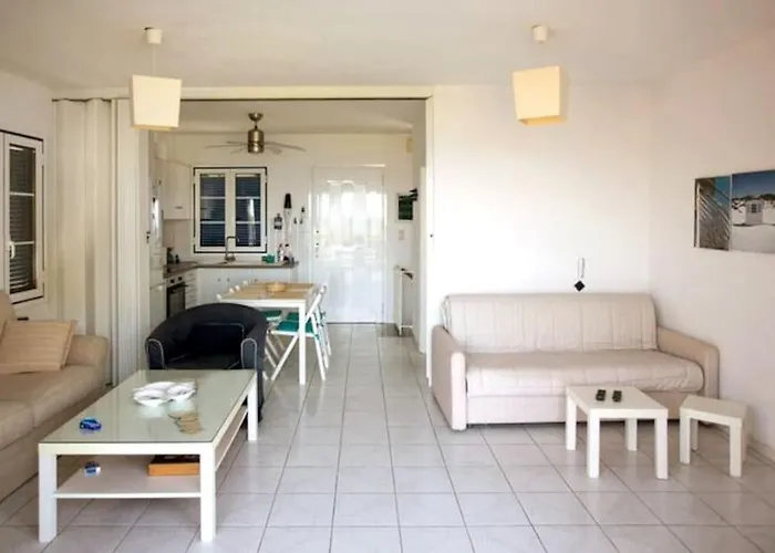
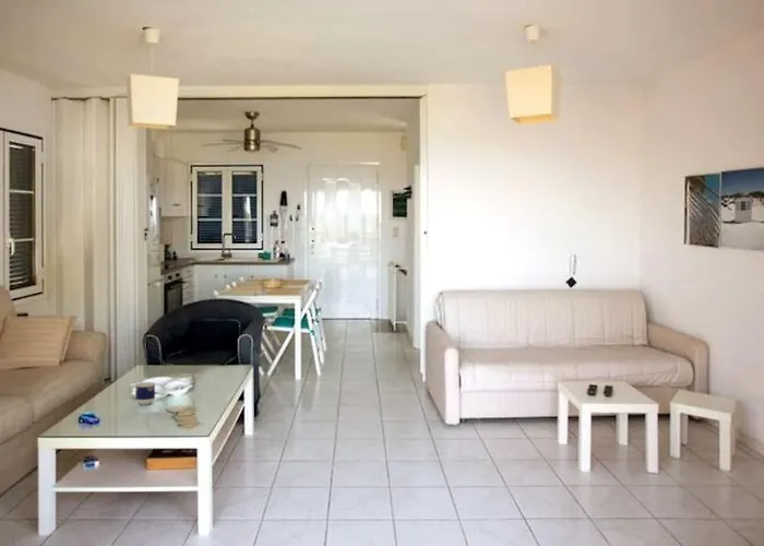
+ cup (144, 394)
